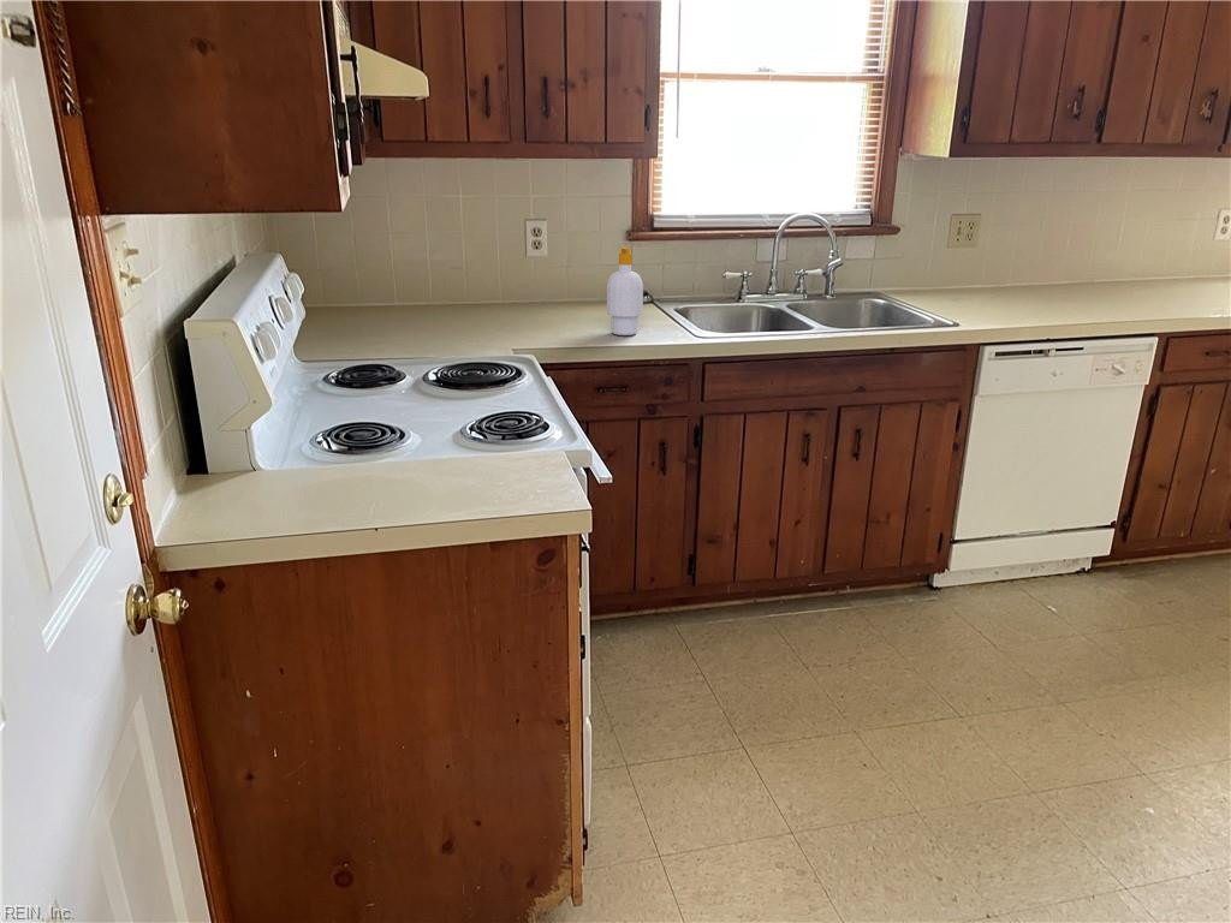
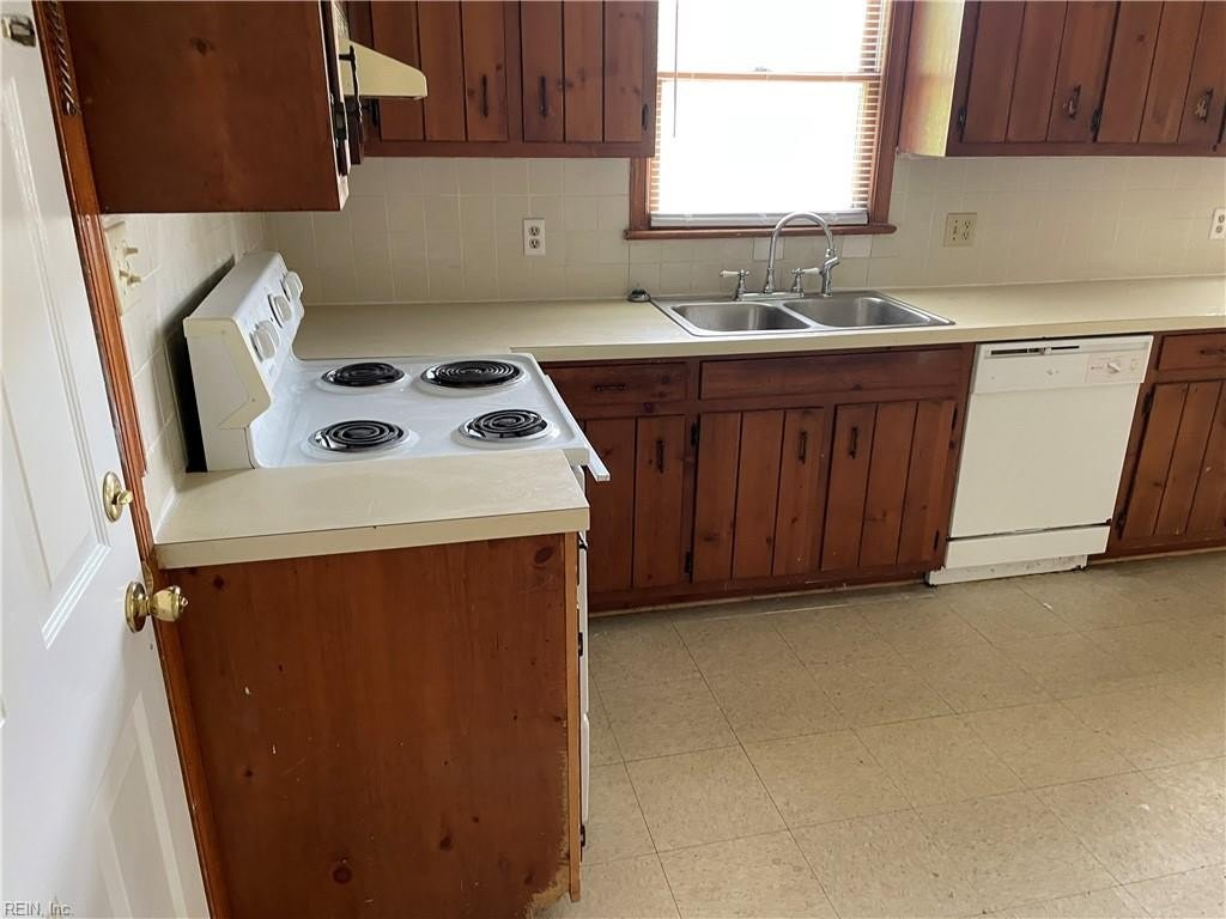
- soap bottle (624, 291)
